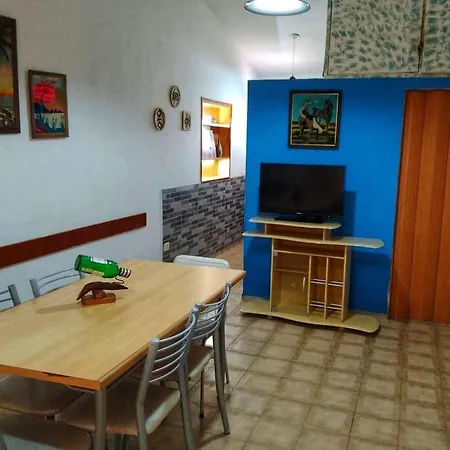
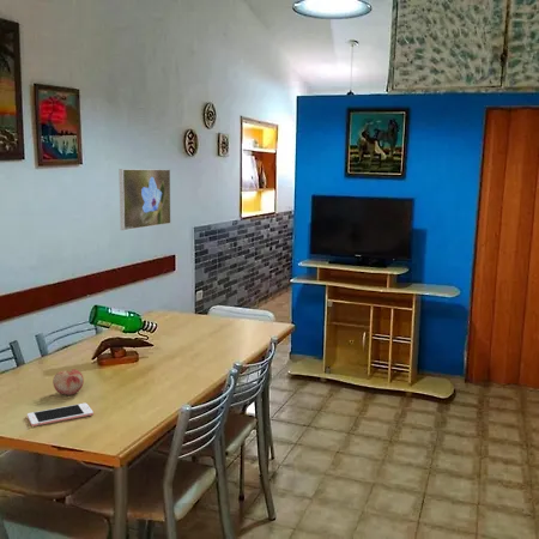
+ cell phone (60, 413)
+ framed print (146, 198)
+ fruit (68, 382)
